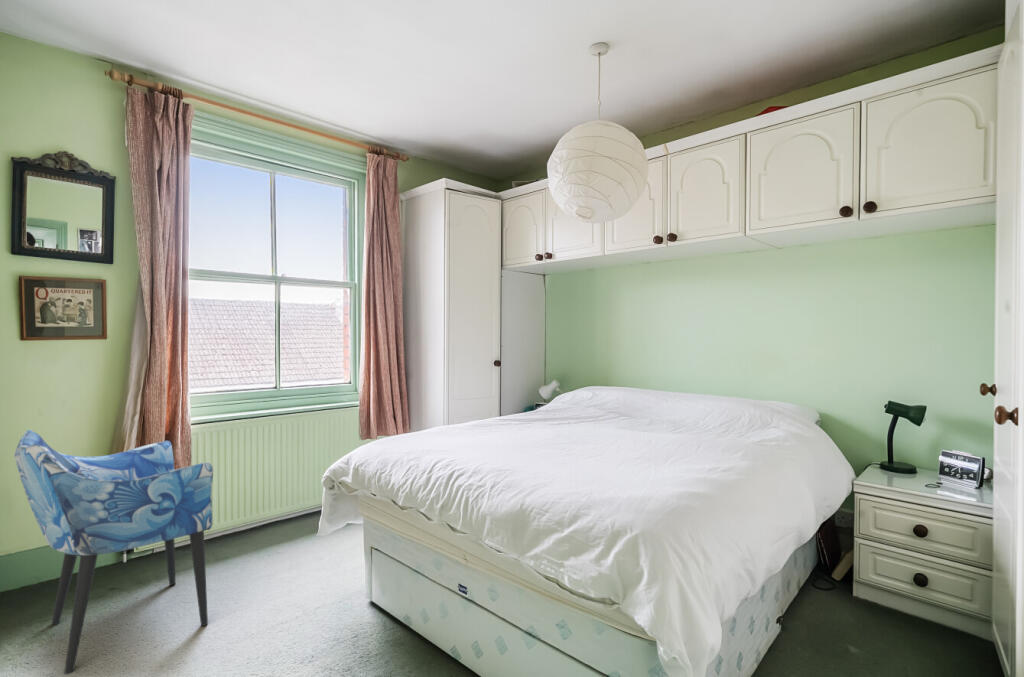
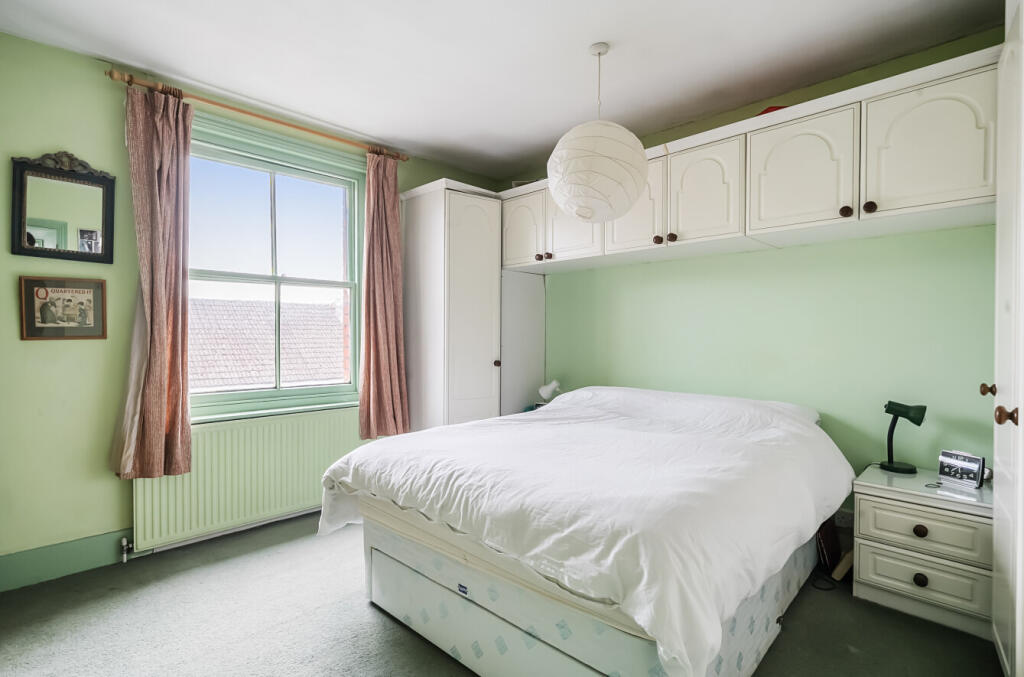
- armchair (113, 527)
